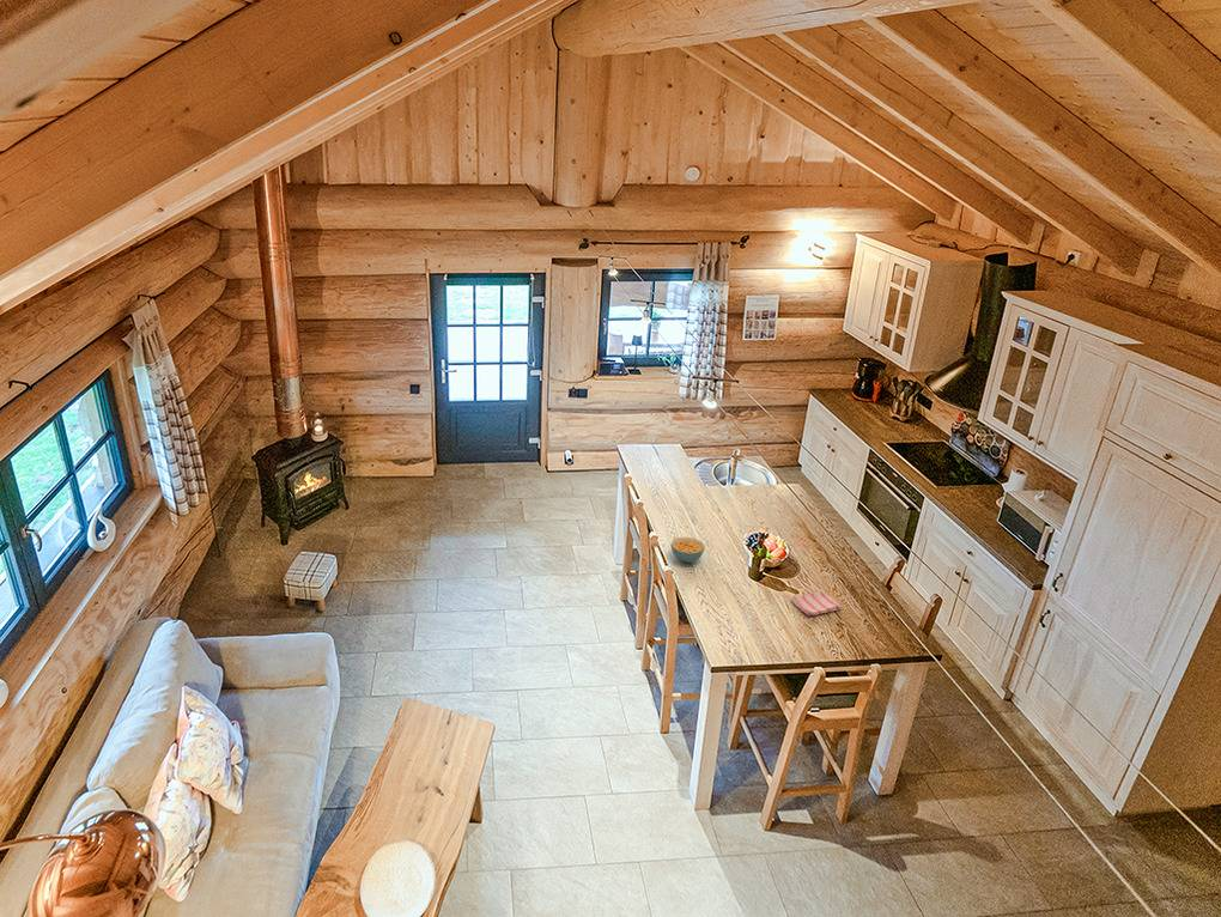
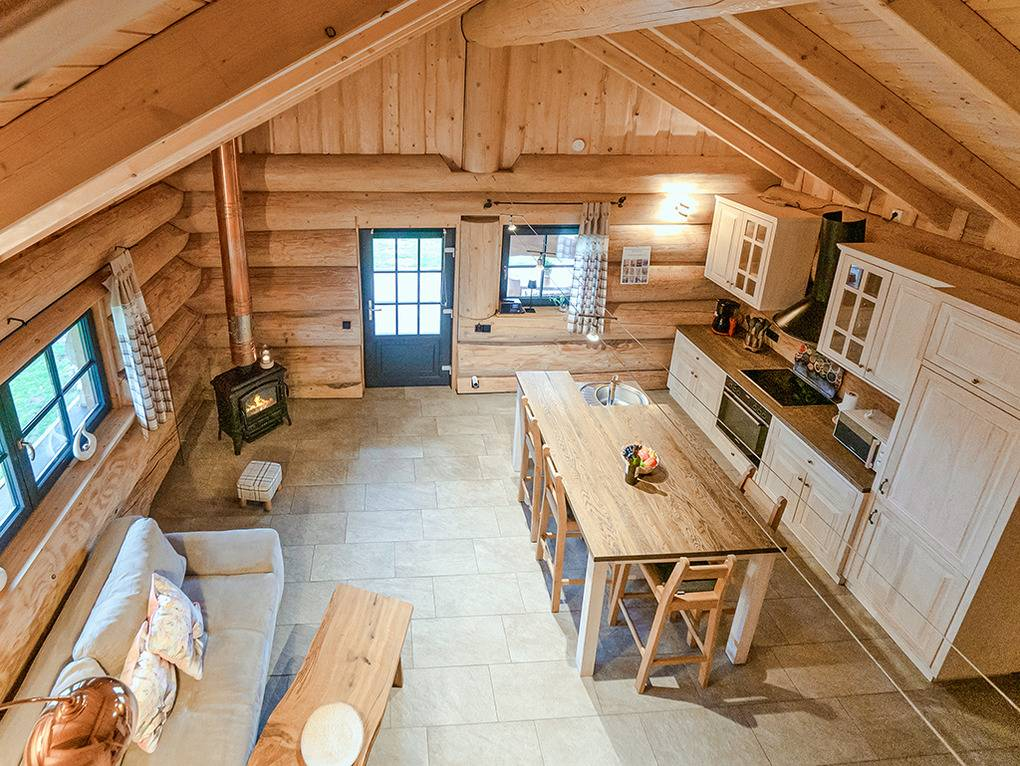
- cereal bowl (687, 552)
- dish towel (816, 602)
